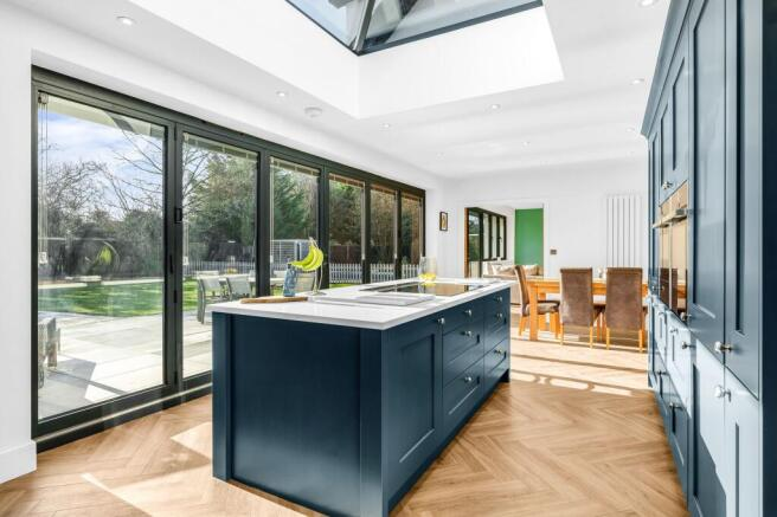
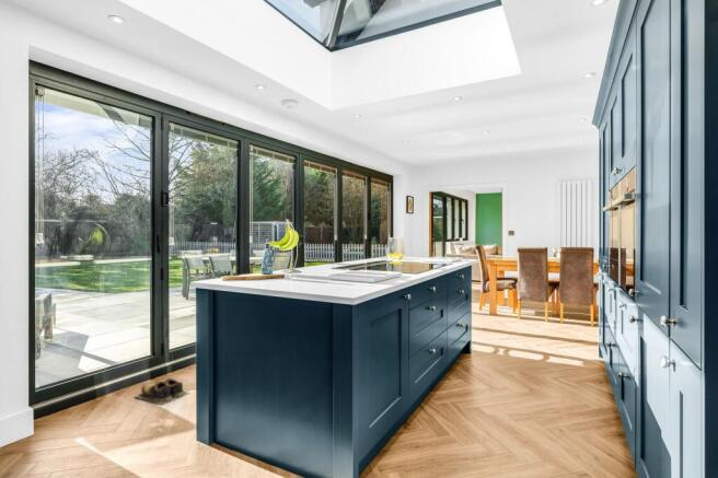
+ shoes (162, 387)
